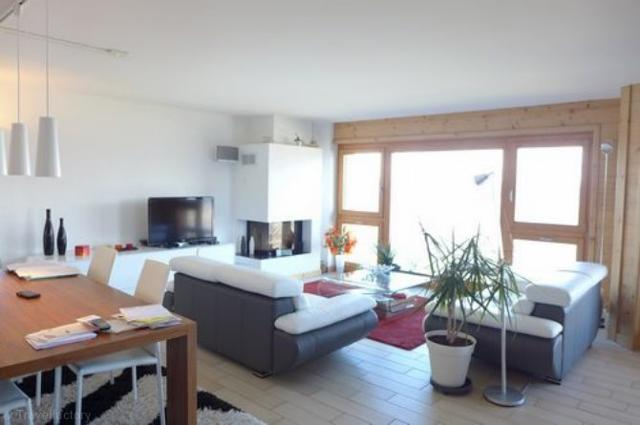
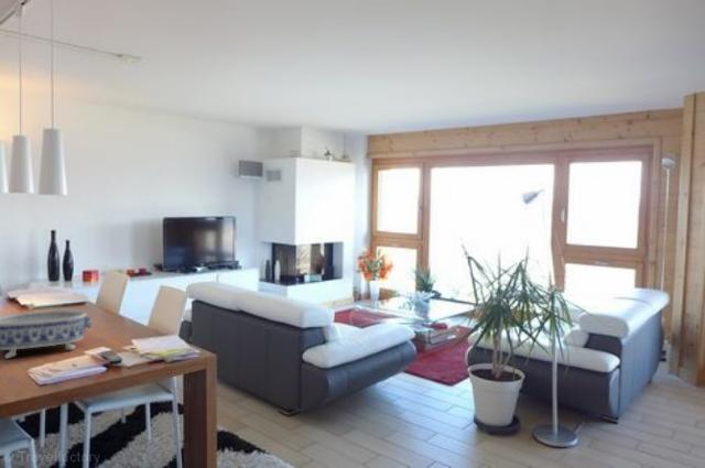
+ decorative bowl (39, 331)
